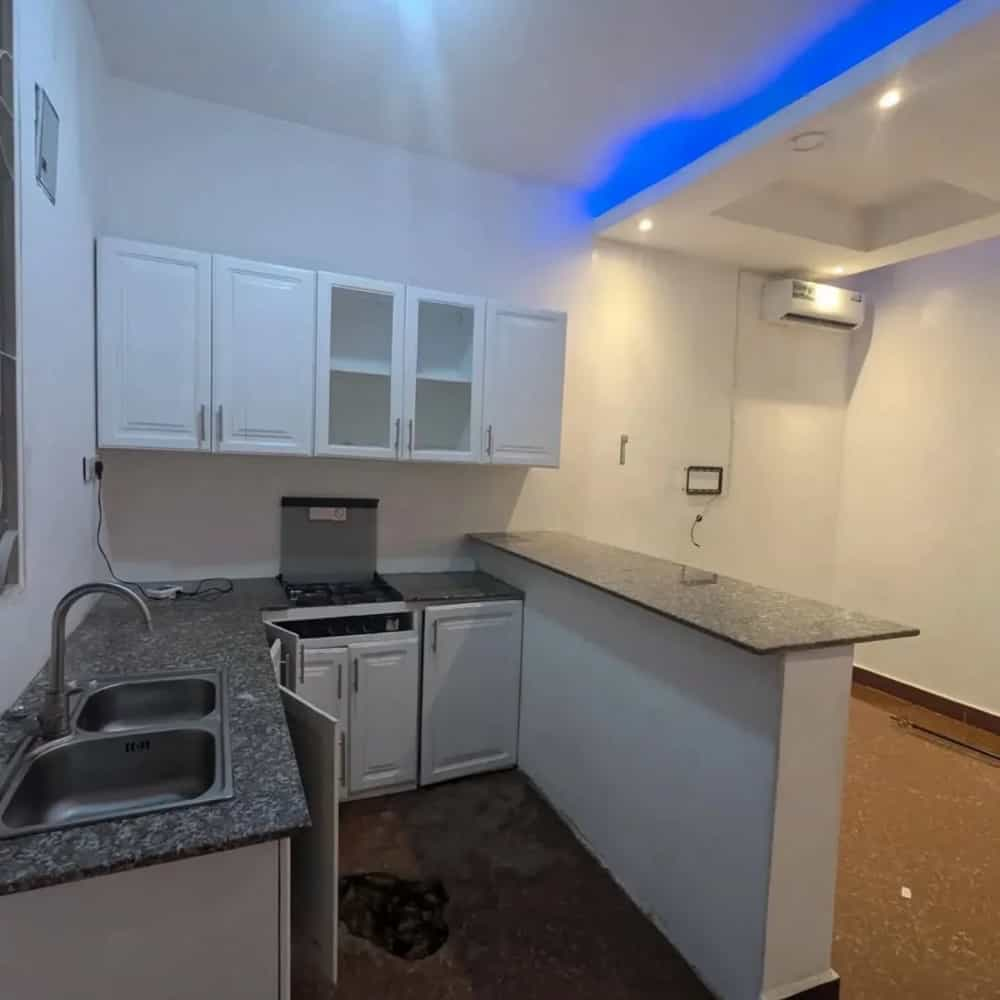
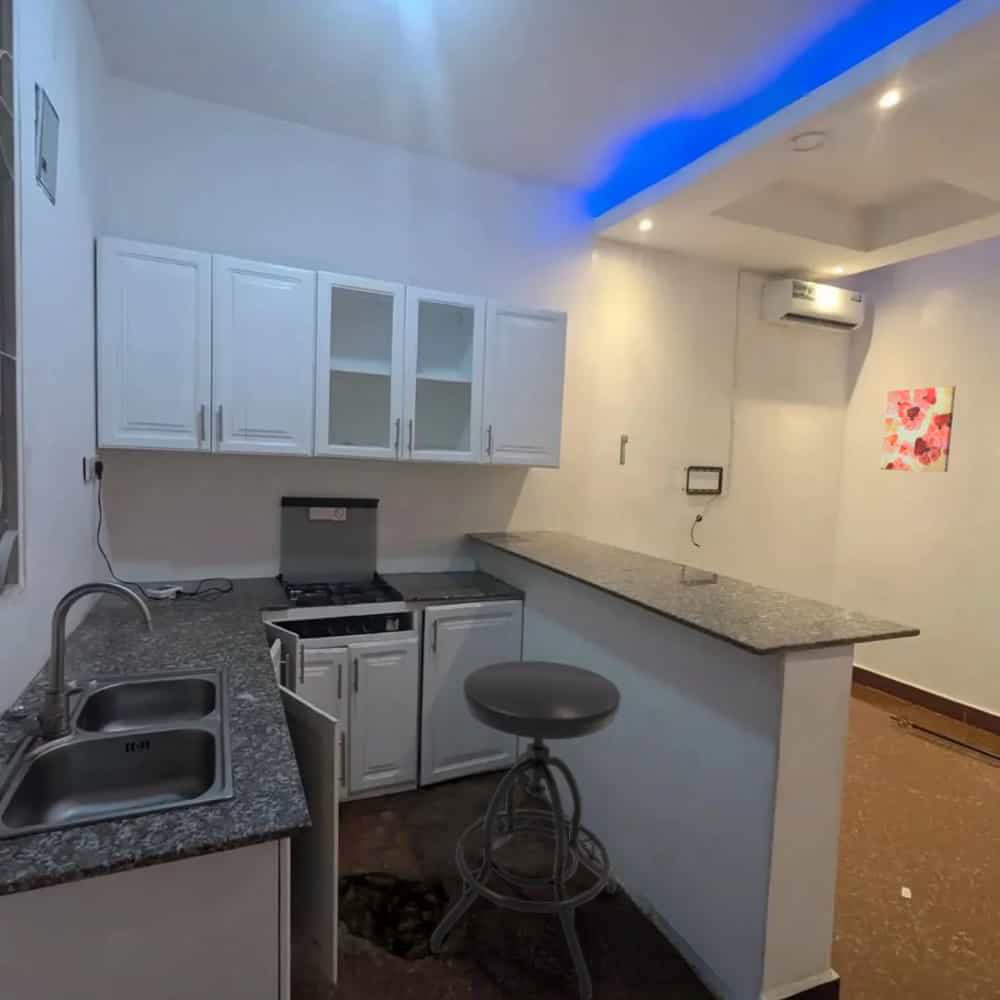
+ stool (535, 810)
+ wall art (916, 430)
